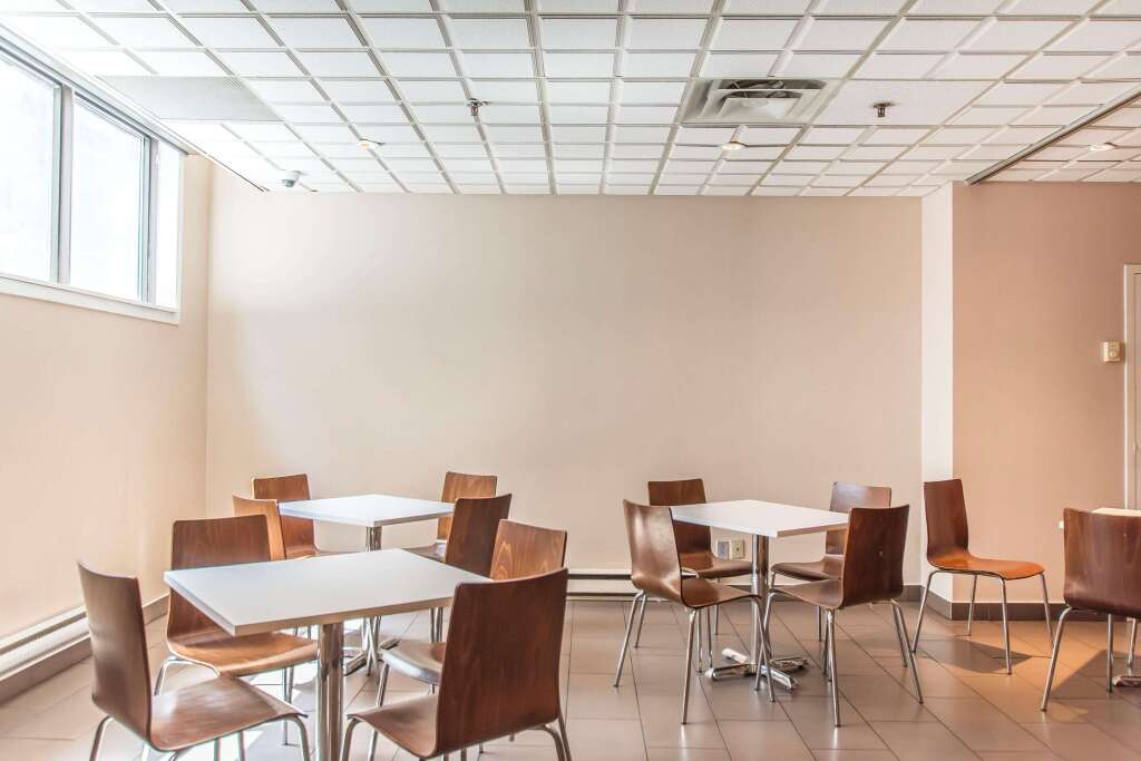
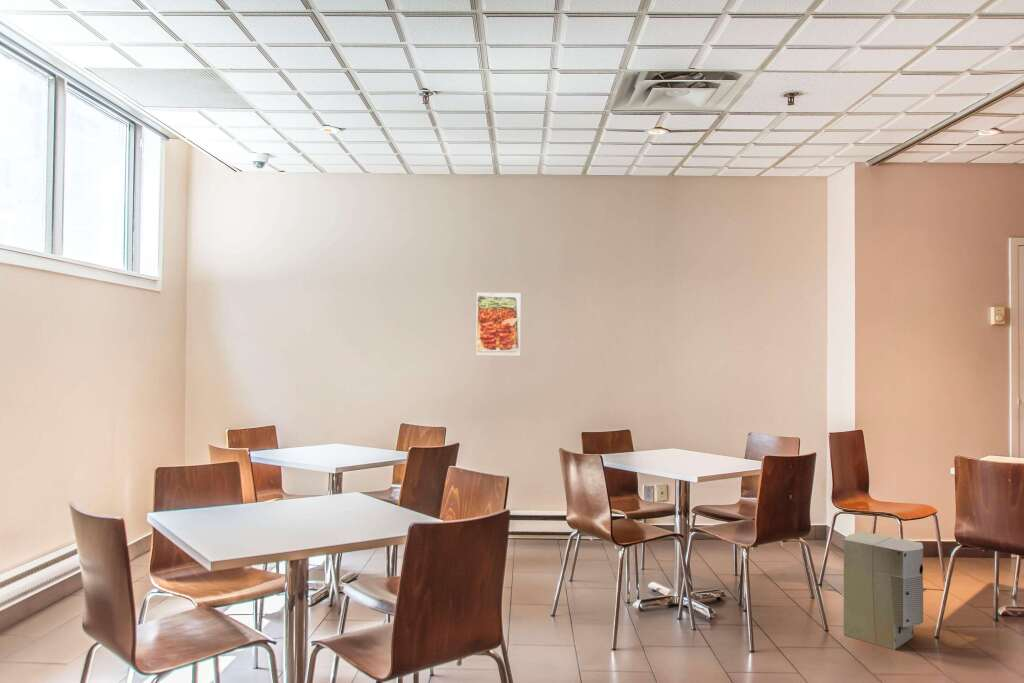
+ air purifier (882, 589)
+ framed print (498, 324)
